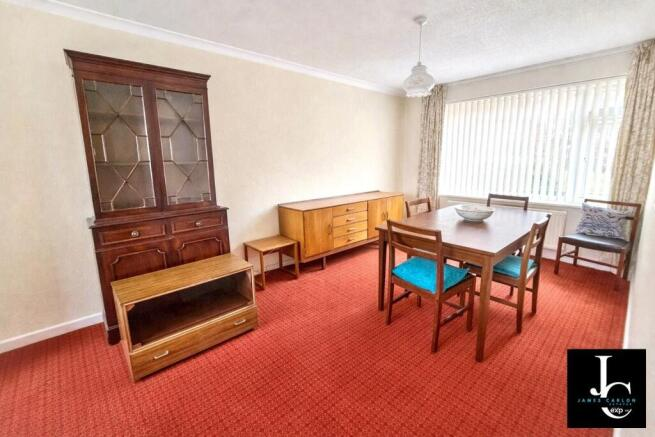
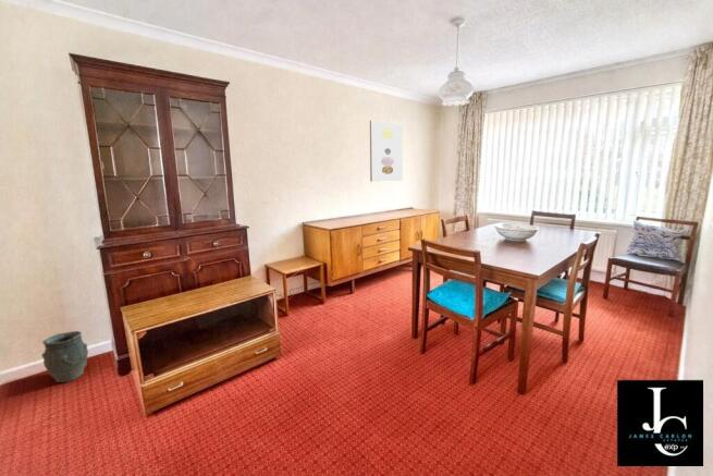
+ wall art (388, 152)
+ vase (65, 356)
